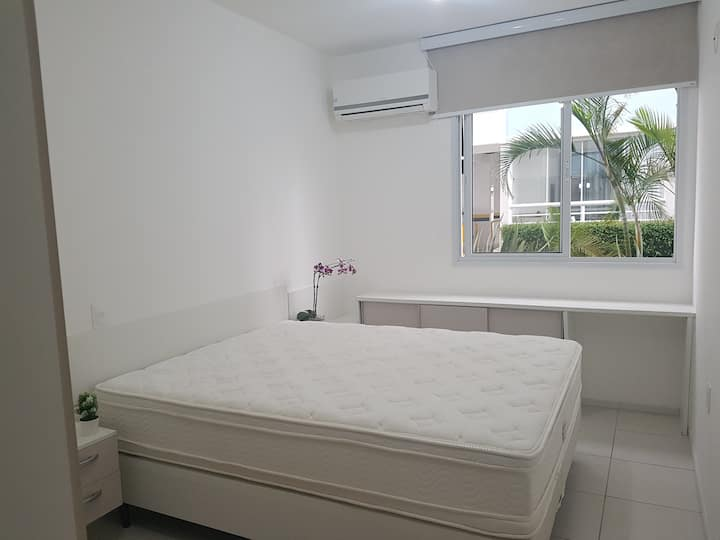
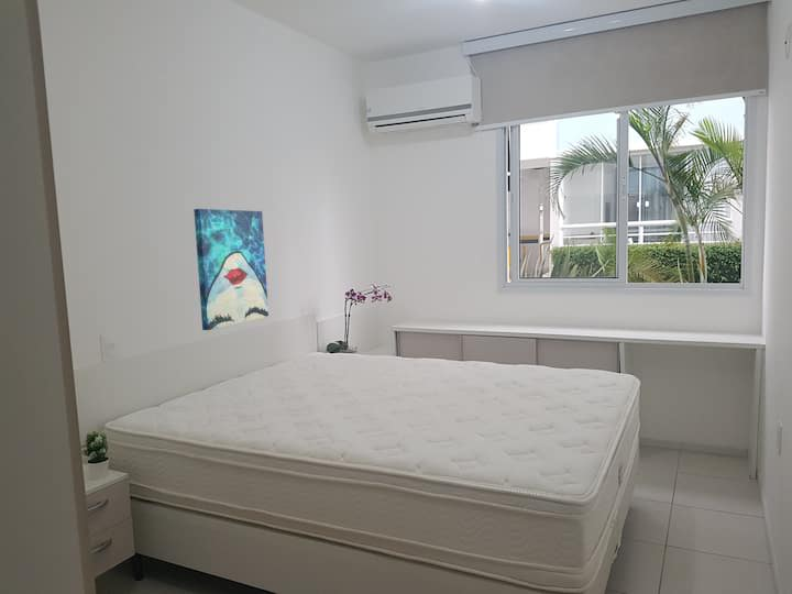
+ wall art (233, 267)
